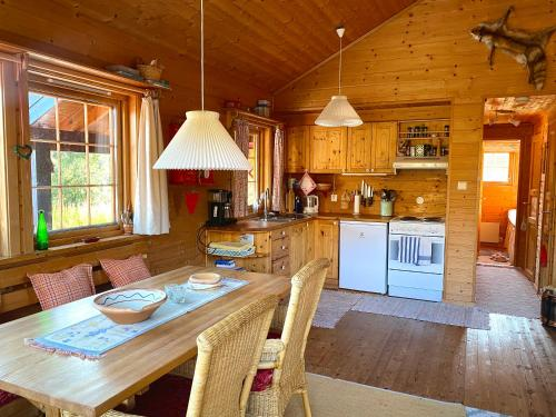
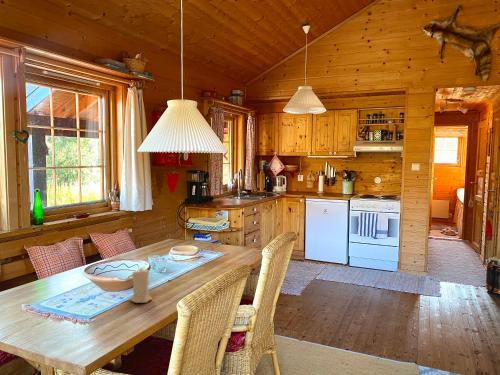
+ candle (141, 284)
